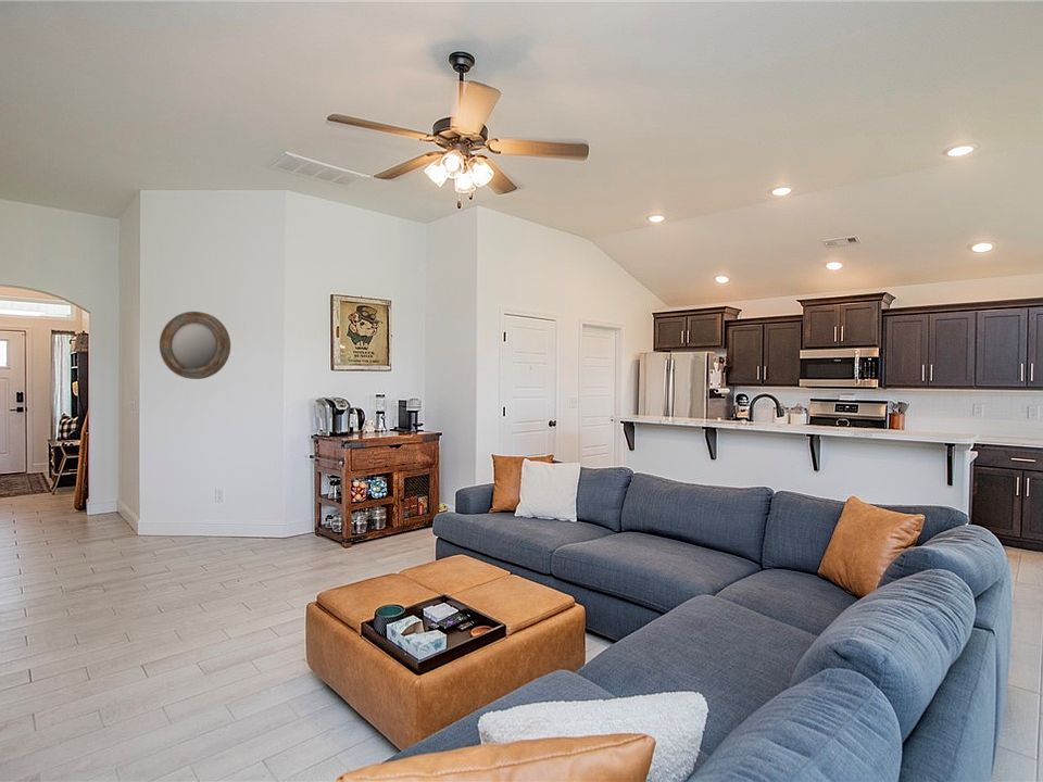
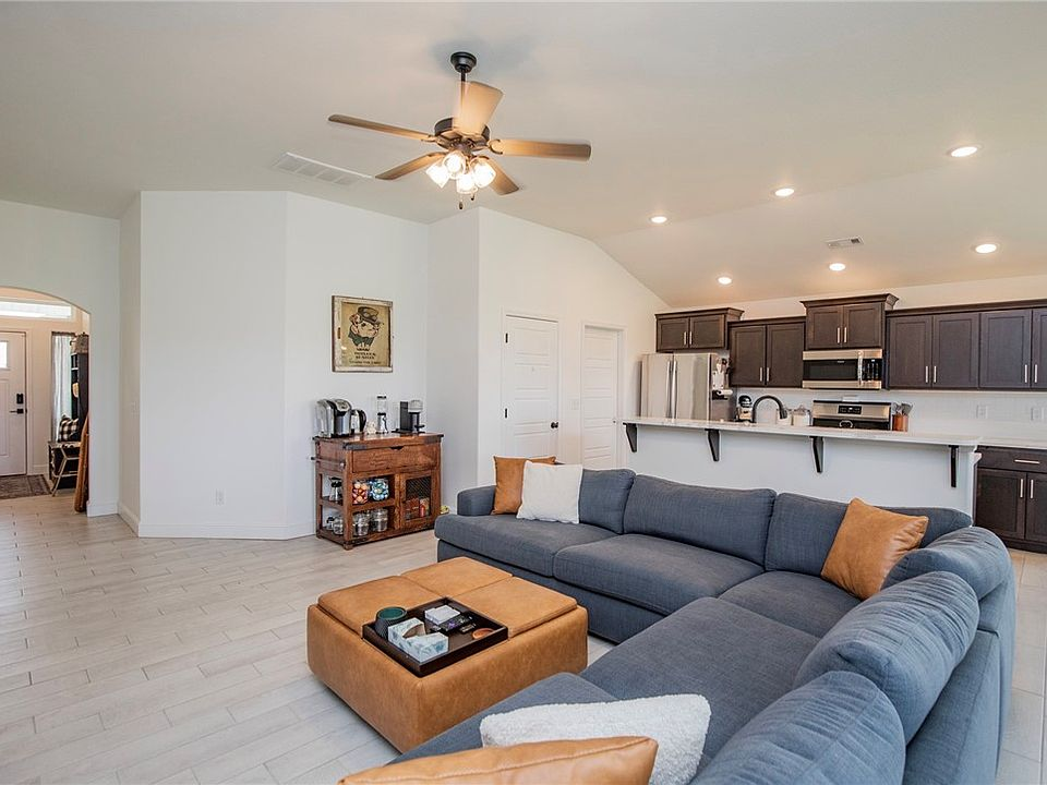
- home mirror (194, 344)
